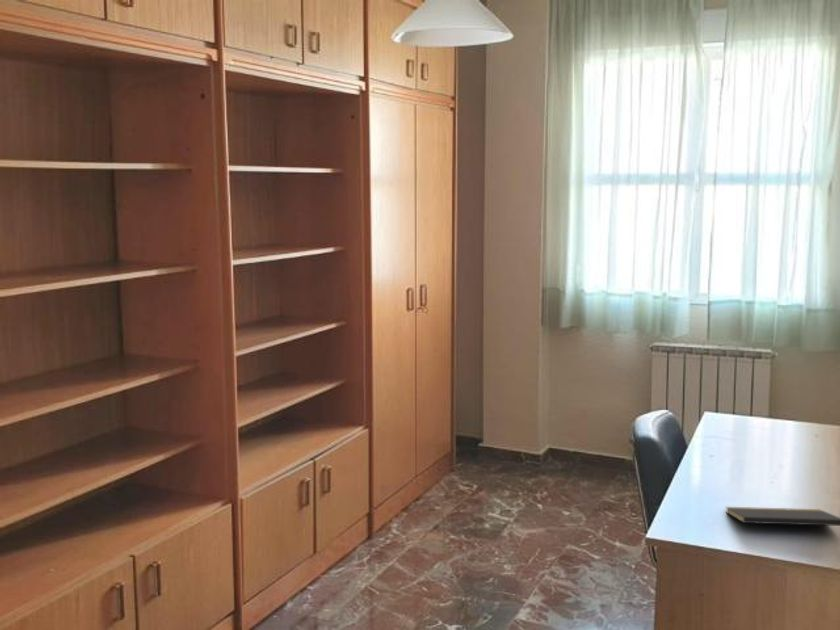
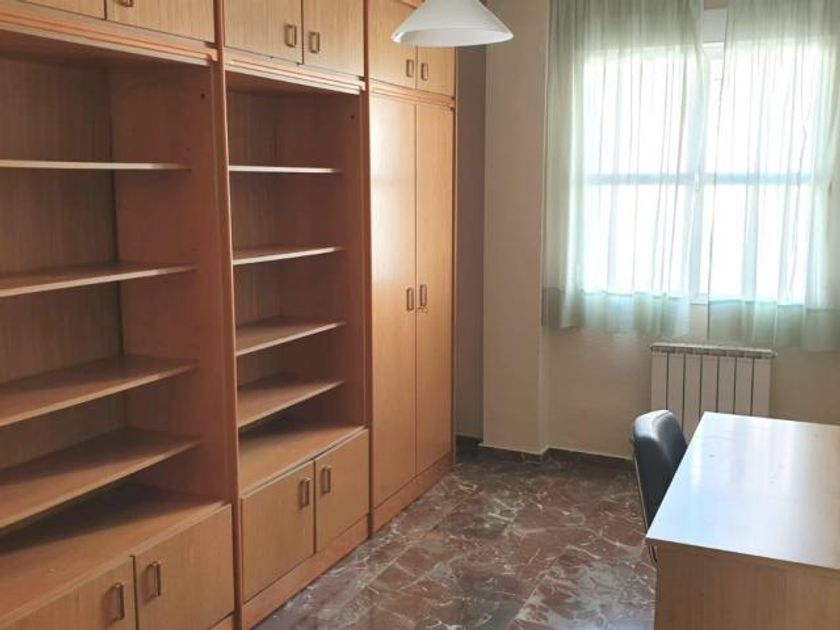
- notepad (782, 516)
